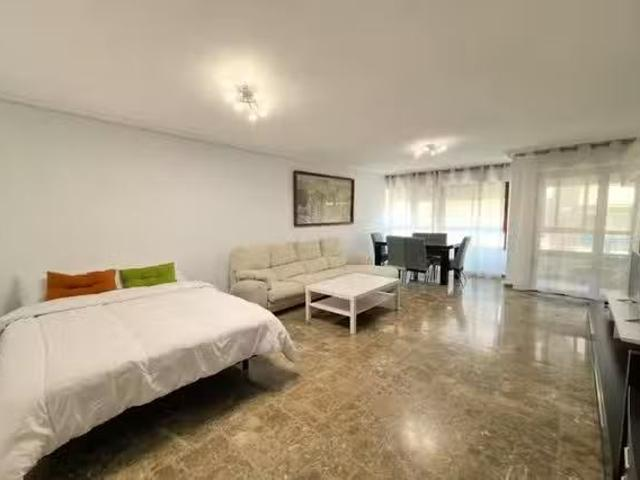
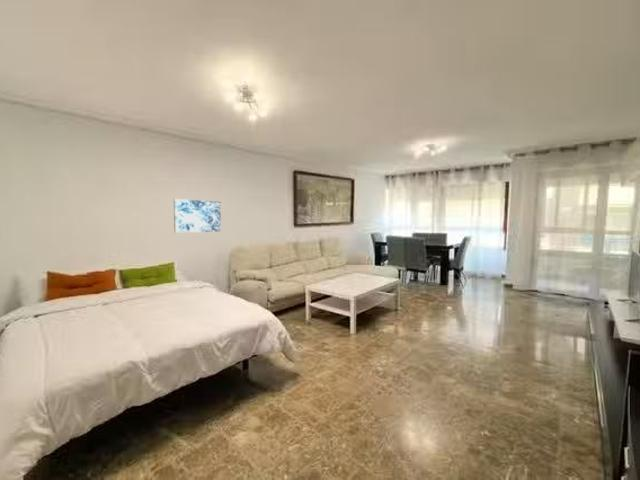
+ wall art (198, 216)
